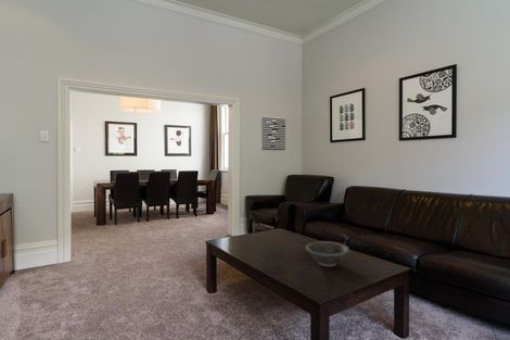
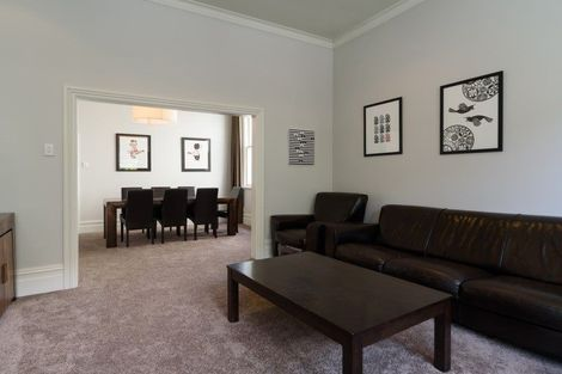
- decorative bowl (327, 254)
